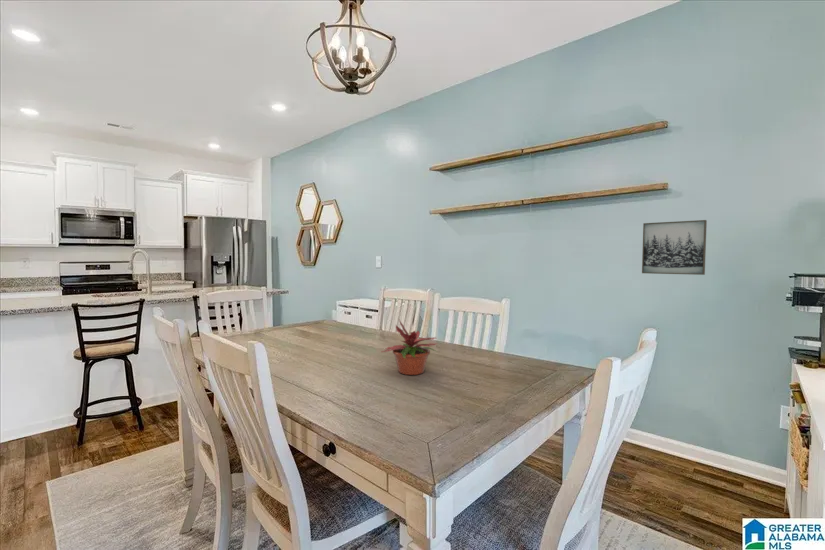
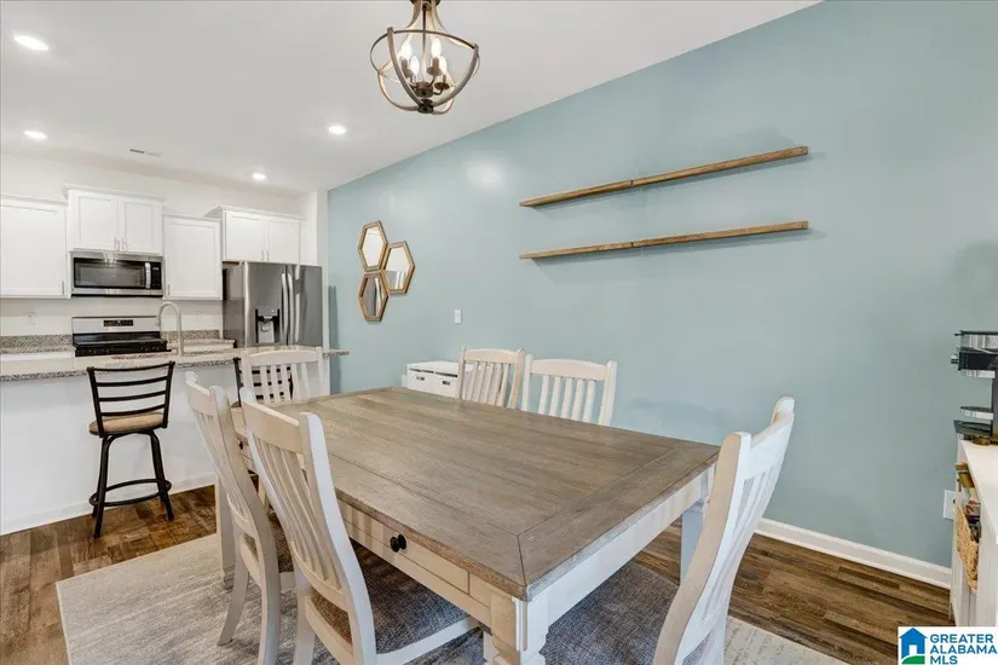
- potted plant (410, 344)
- wall art (672, 248)
